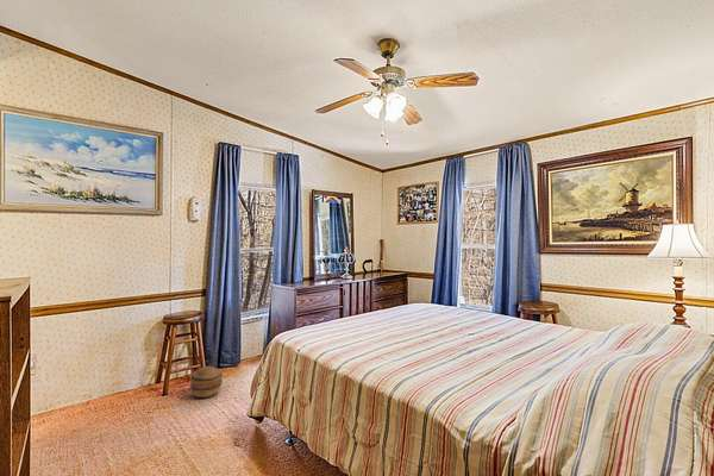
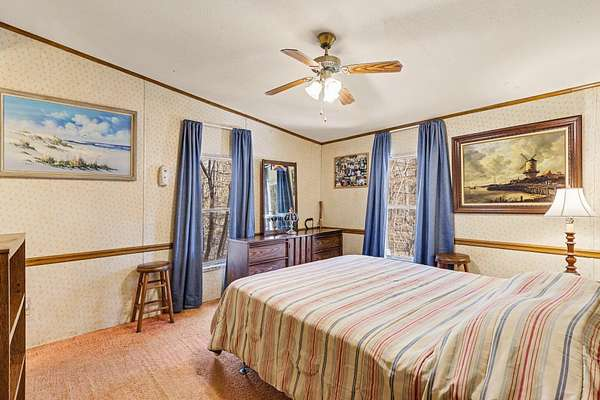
- basket (206, 381)
